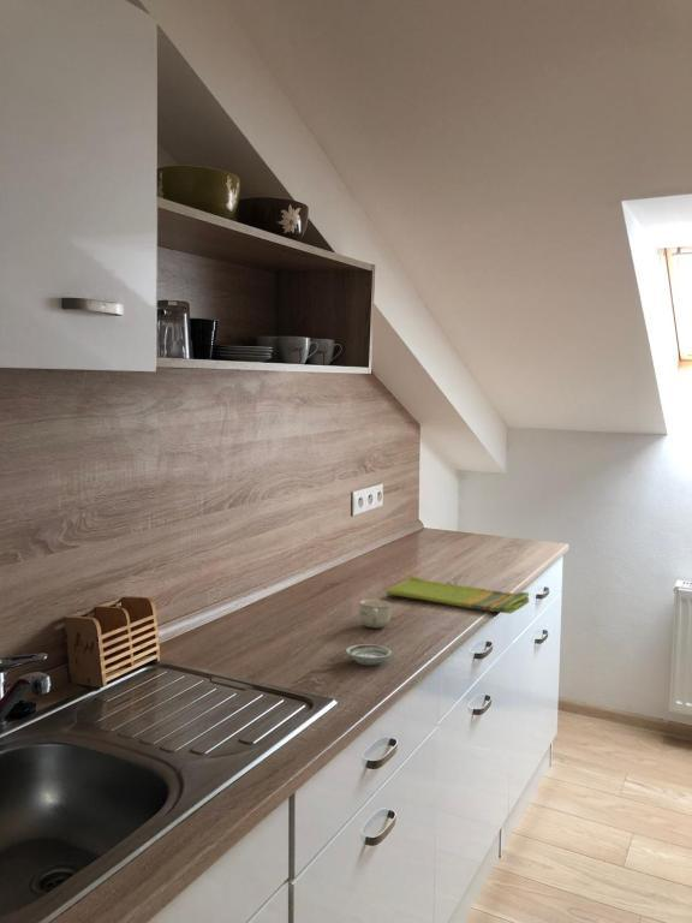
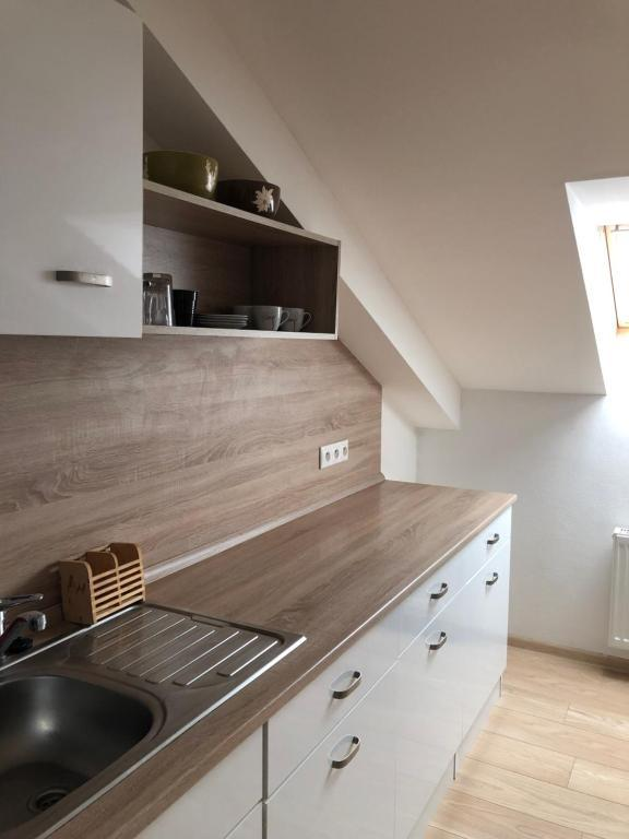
- saucer (368, 655)
- dish towel (457, 594)
- cup (374, 615)
